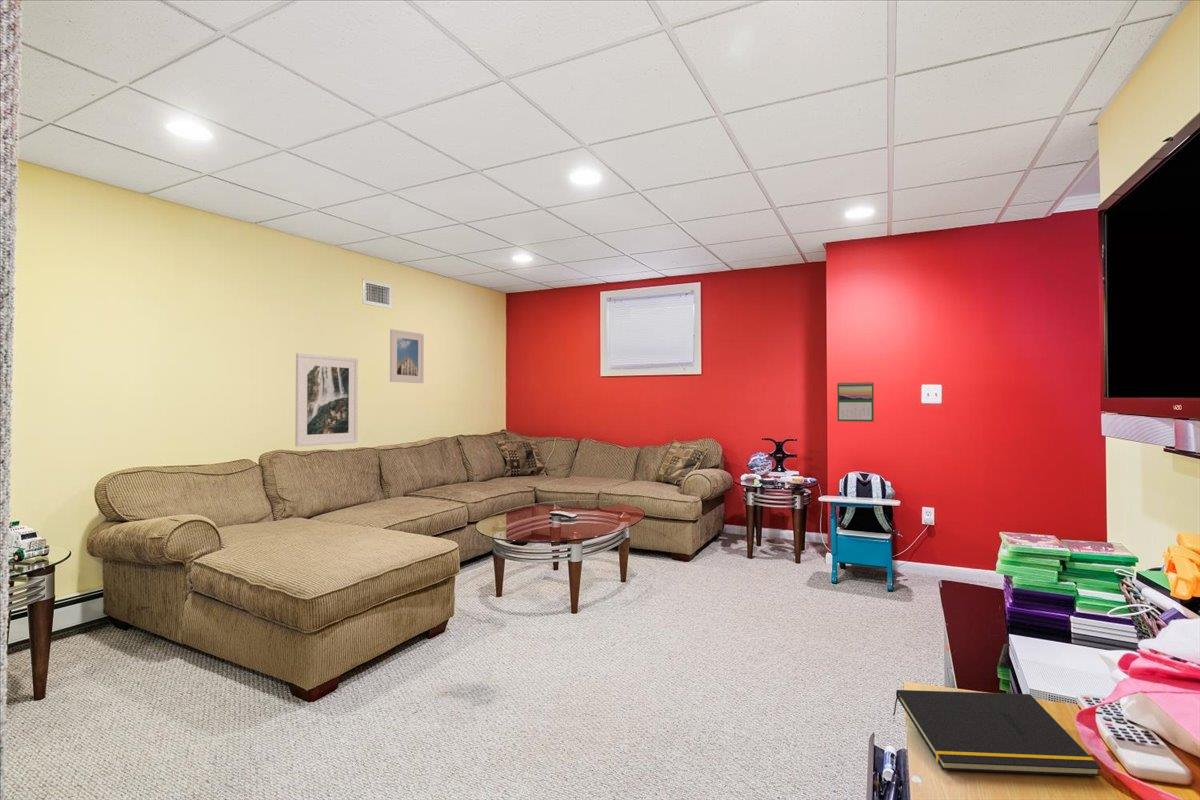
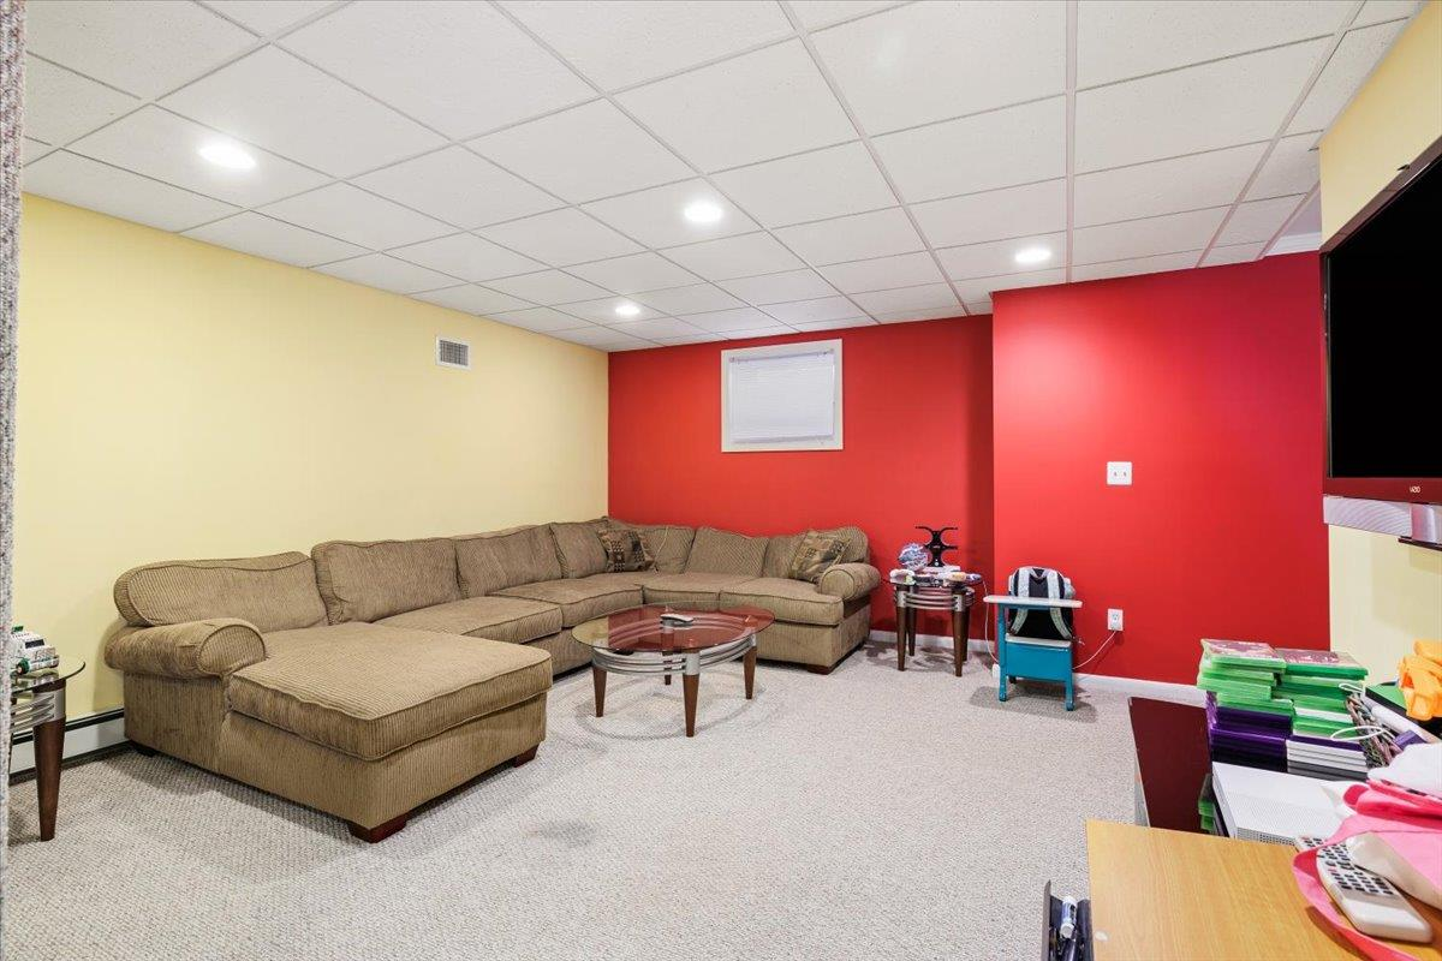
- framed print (328, 400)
- notepad (989, 729)
- calendar (855, 401)
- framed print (407, 357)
